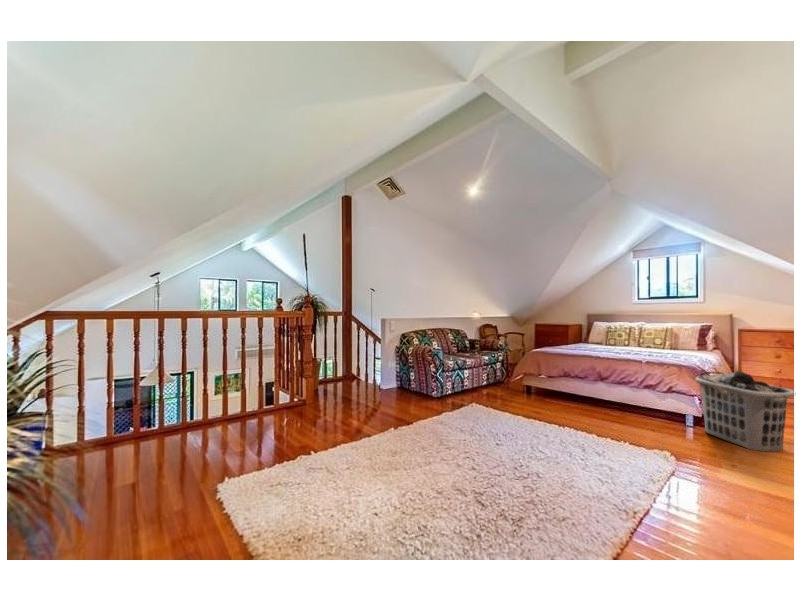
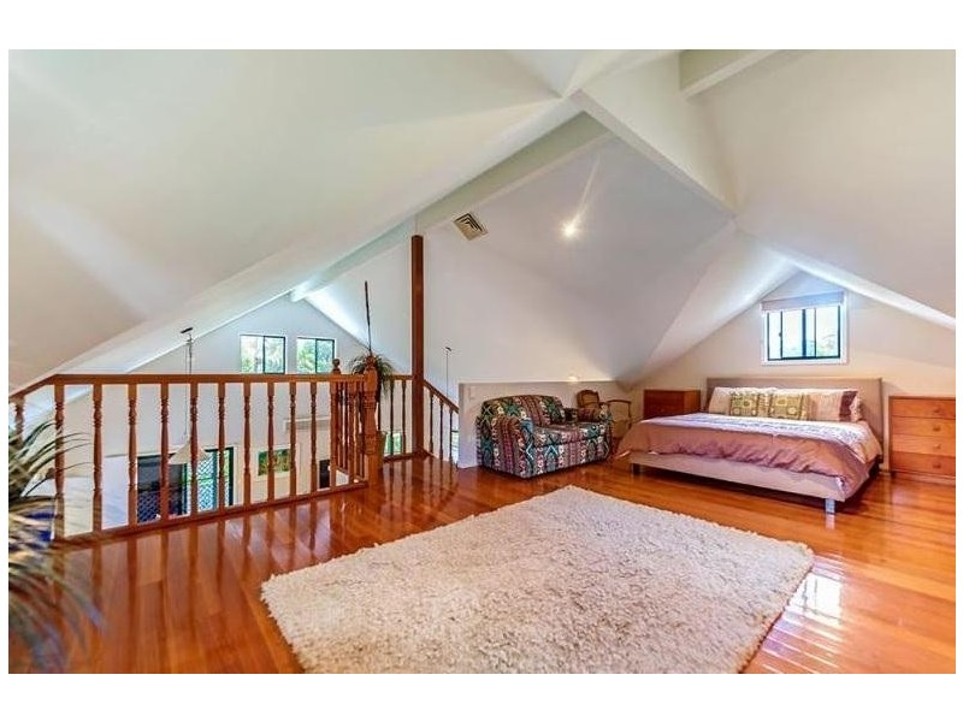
- clothes hamper (741, 406)
